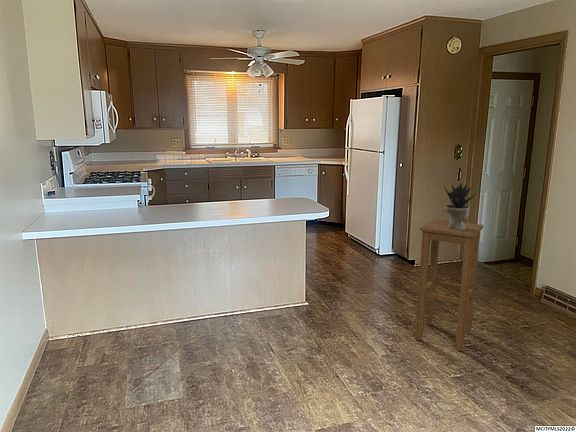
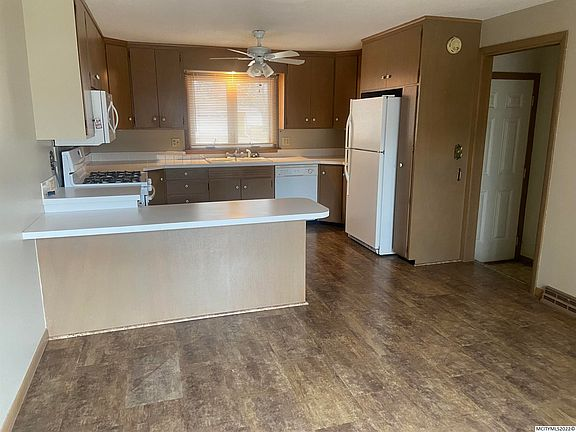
- stool (447, 282)
- potted plant (459, 204)
